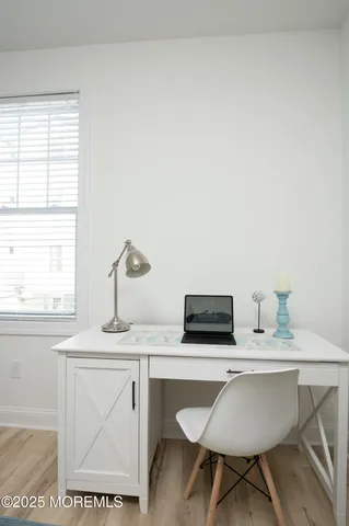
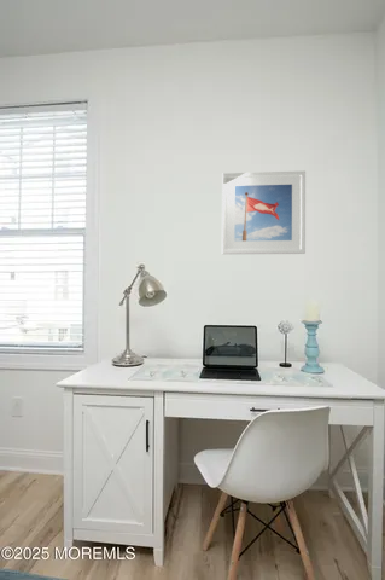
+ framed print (262, 213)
